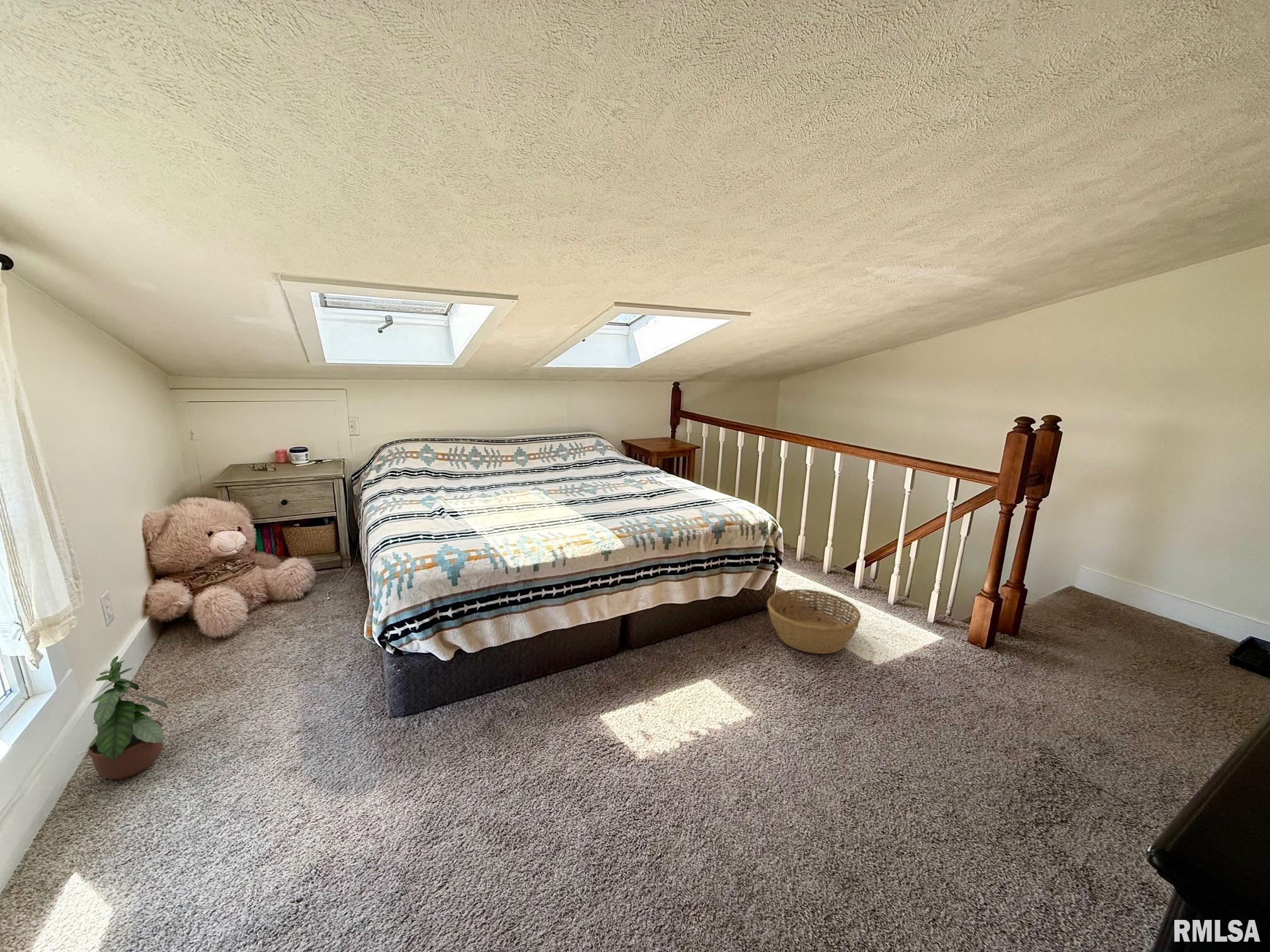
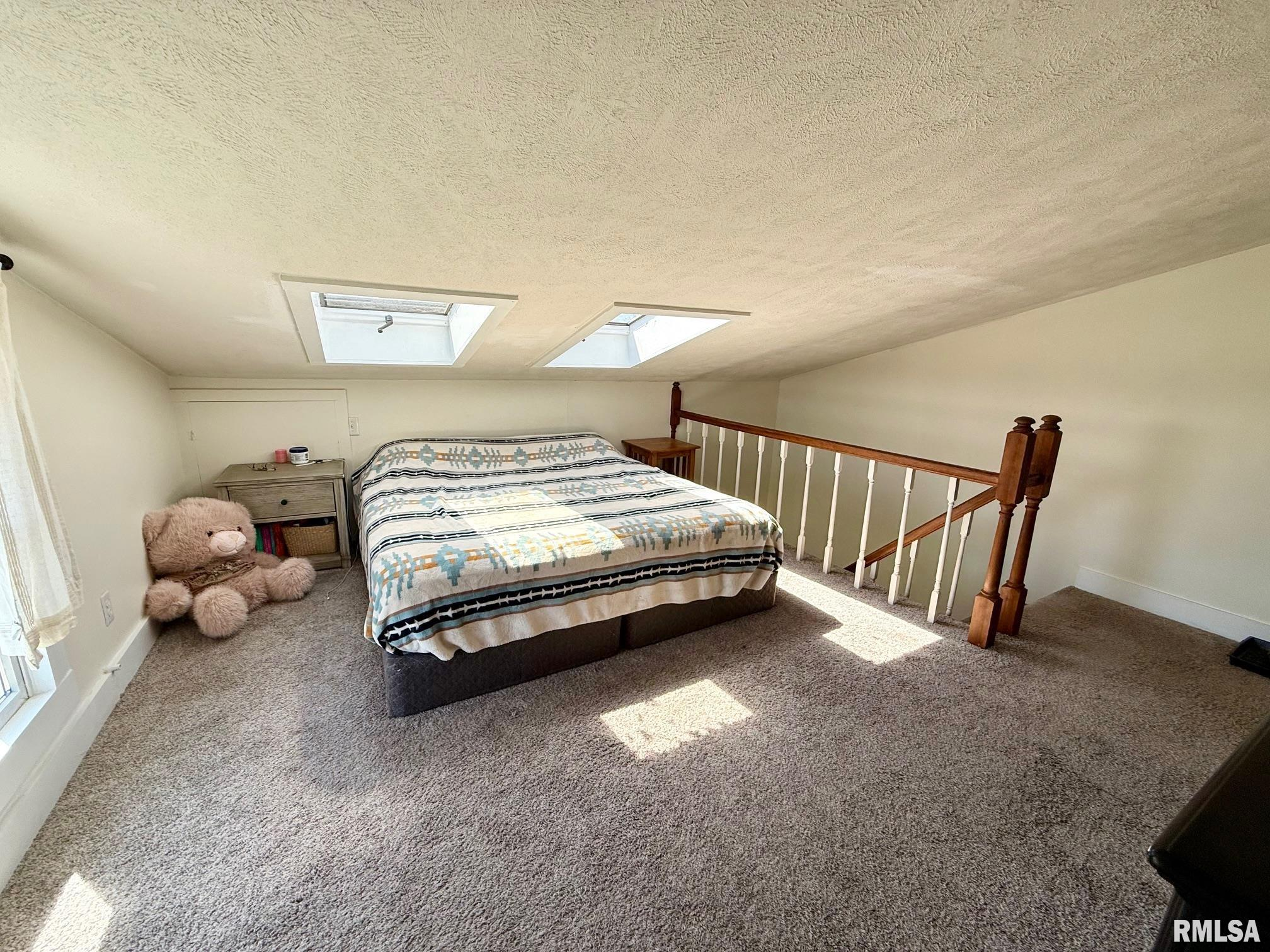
- potted plant (127, 712)
- basket (811, 621)
